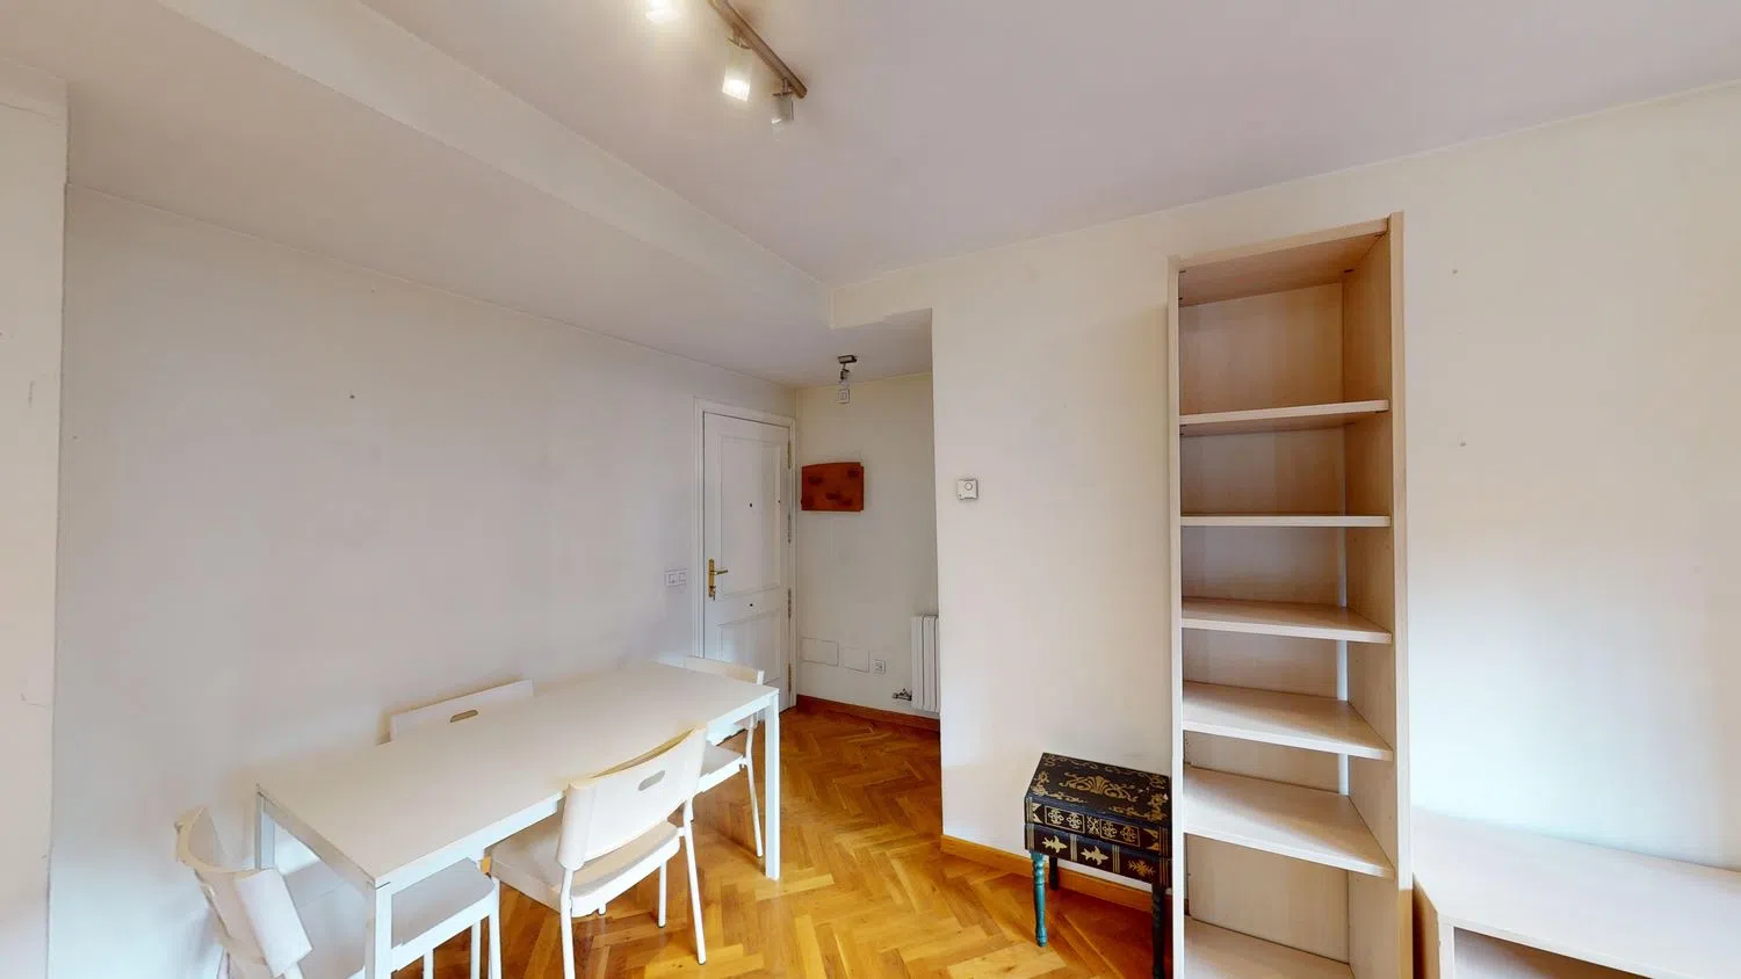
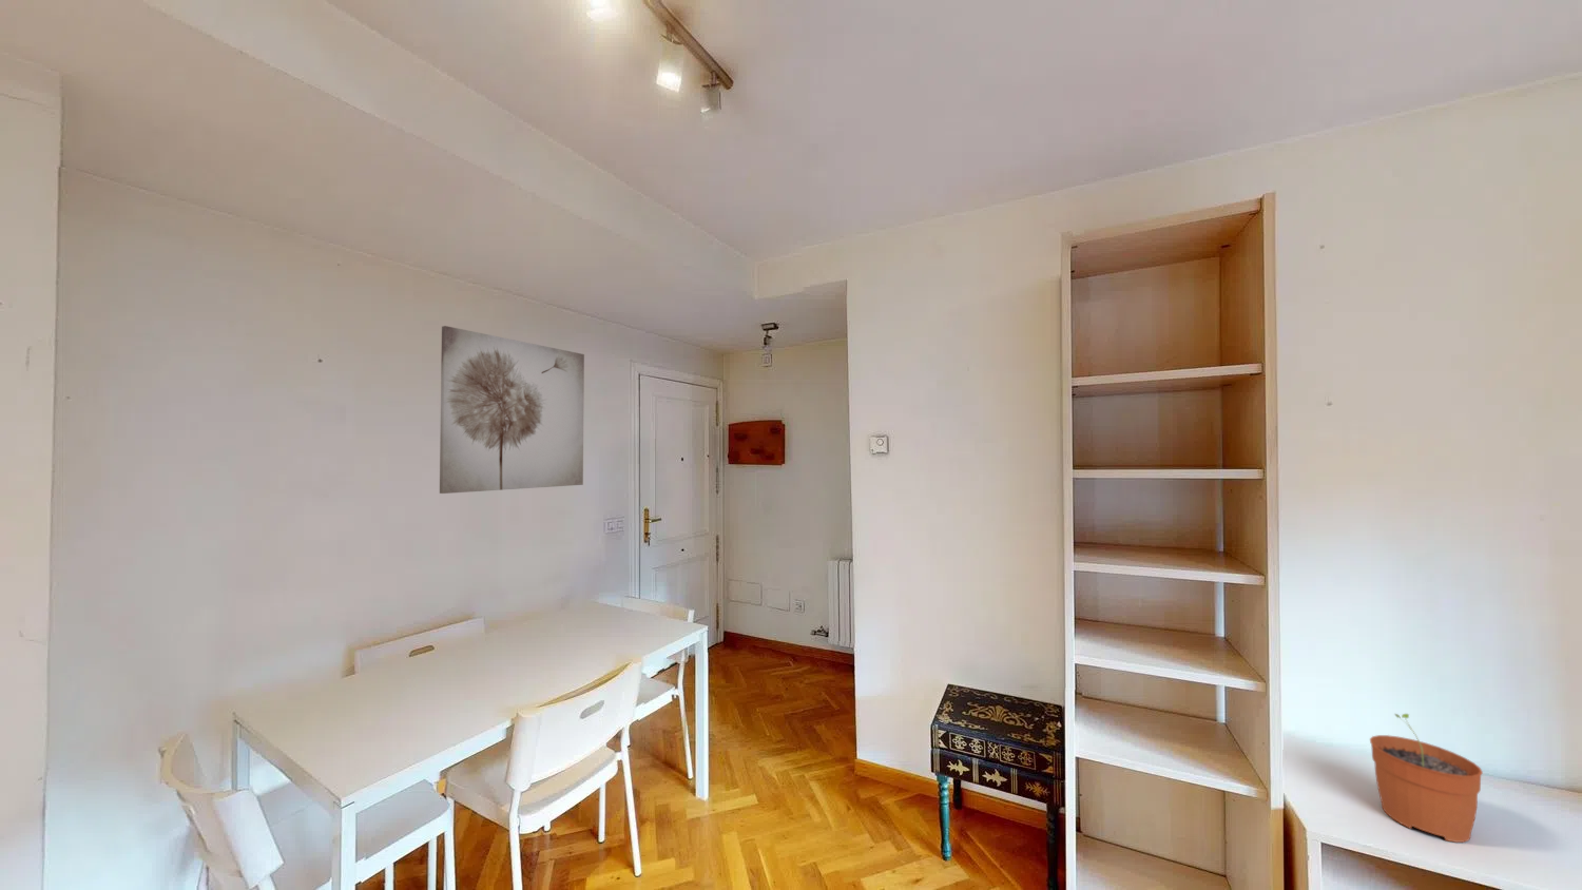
+ wall art (520, 414)
+ plant pot (1422, 770)
